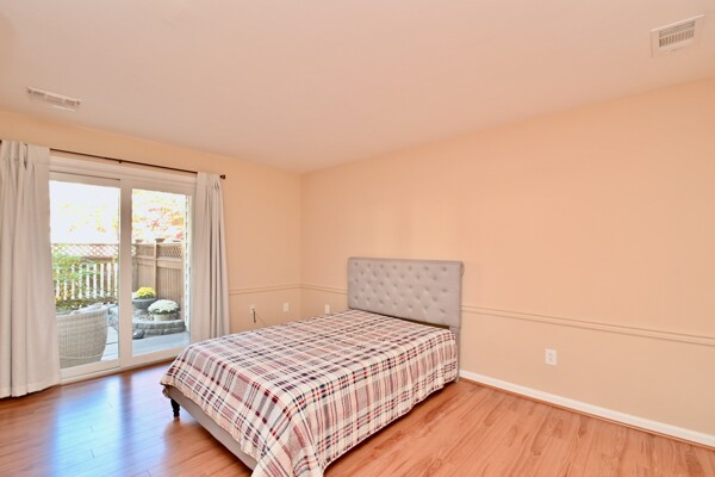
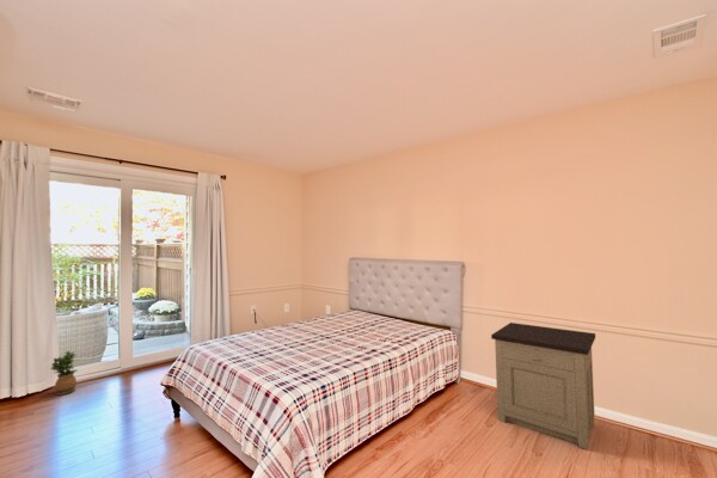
+ potted plant (62, 372)
+ nightstand (544, 376)
